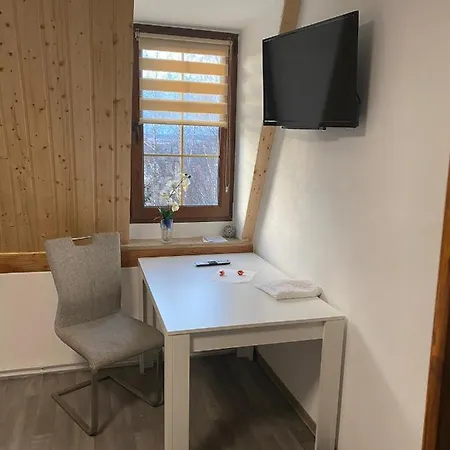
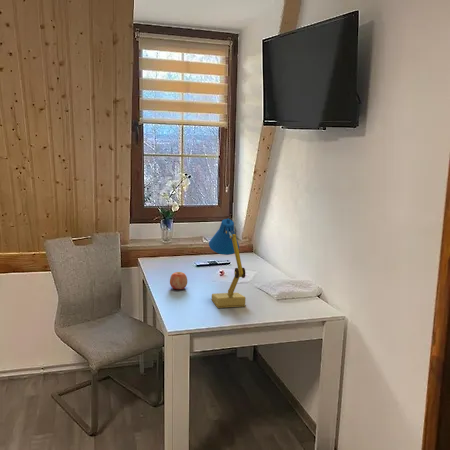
+ apple (178, 280)
+ desk lamp (236, 260)
